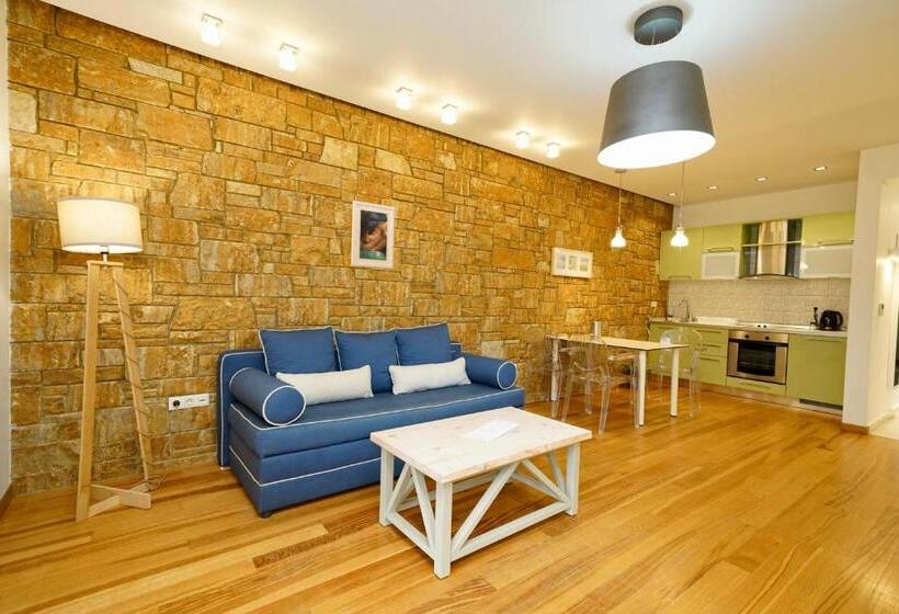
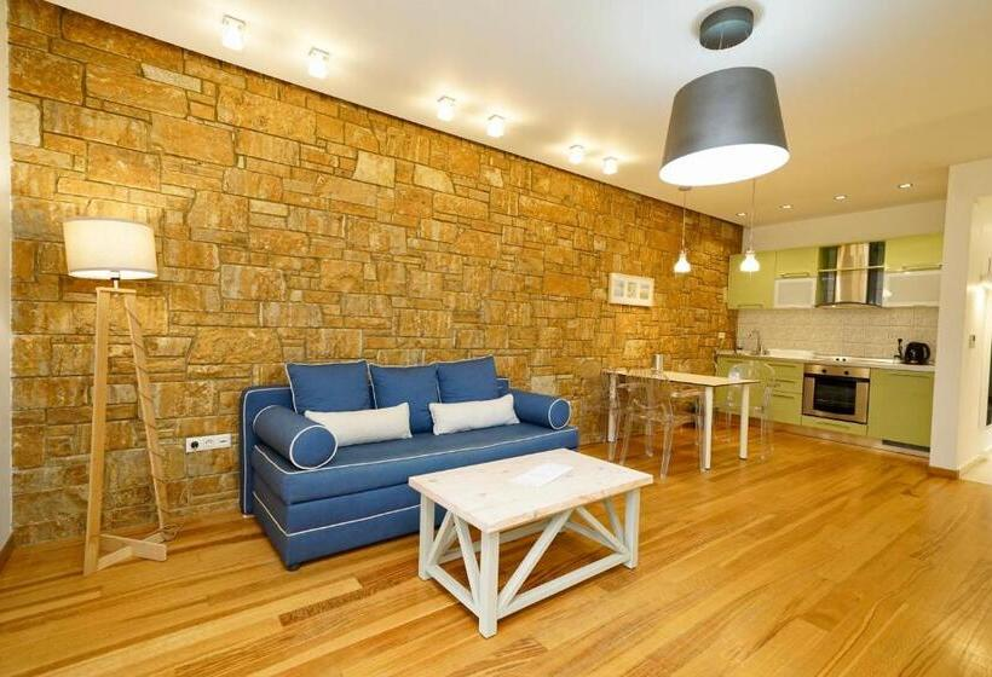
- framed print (373, 236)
